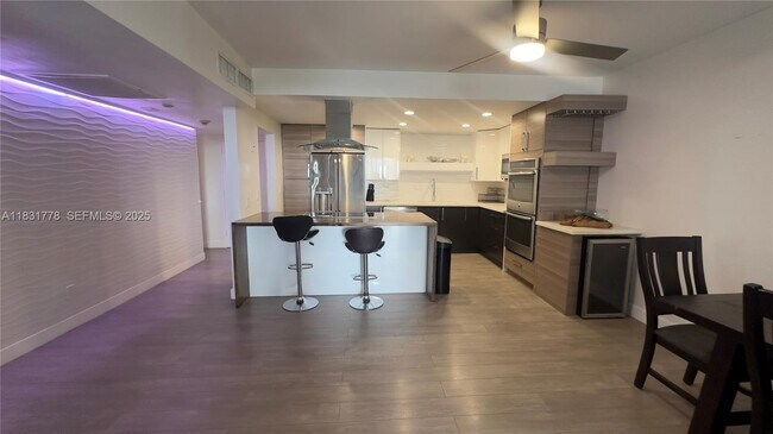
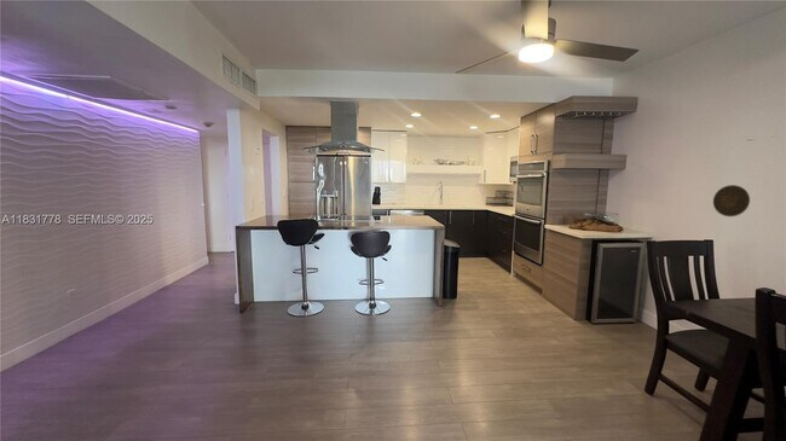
+ decorative plate (729, 201)
